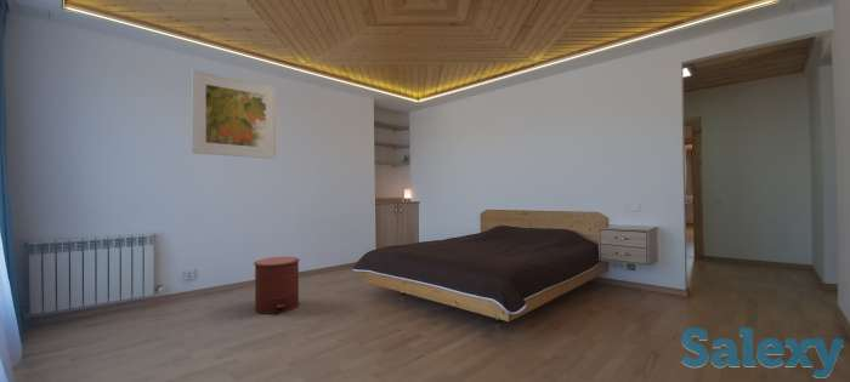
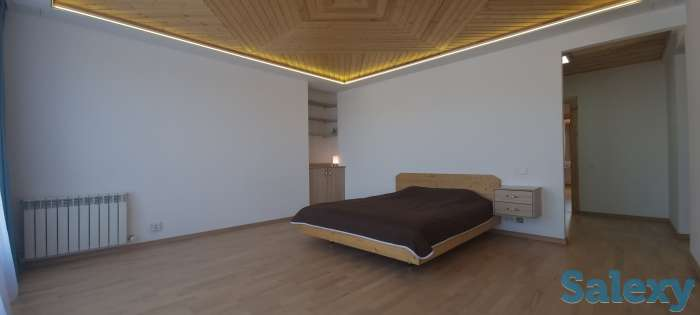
- trash can (277, 283)
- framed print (237, 118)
